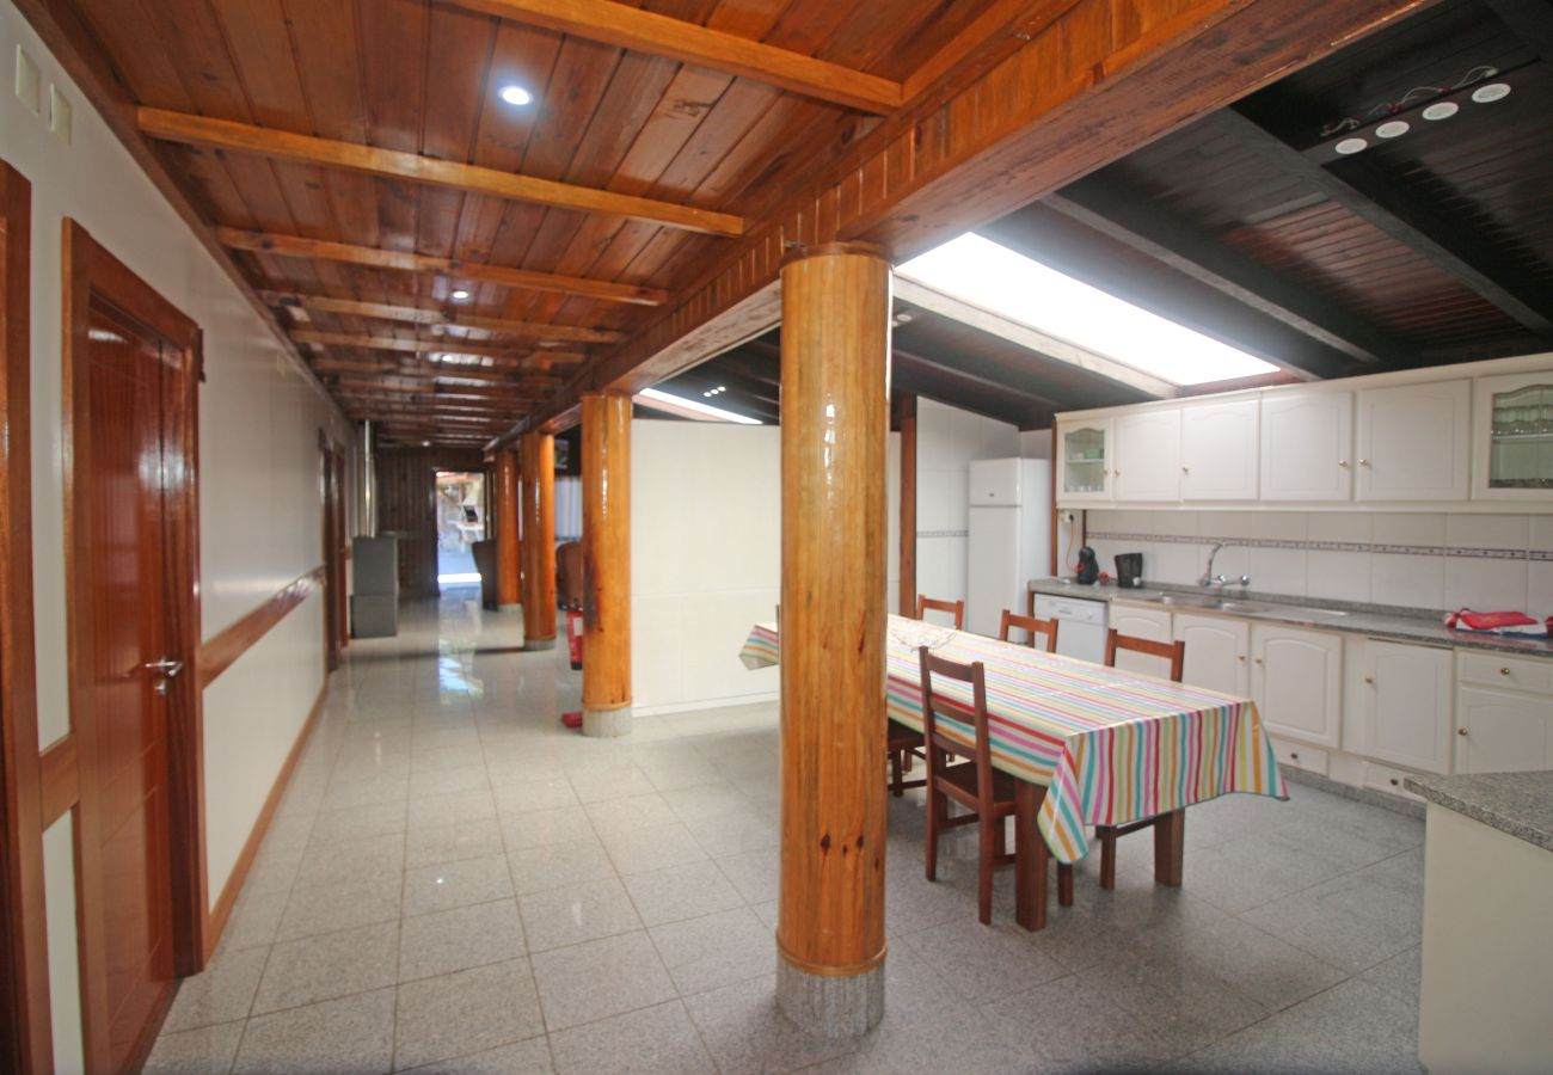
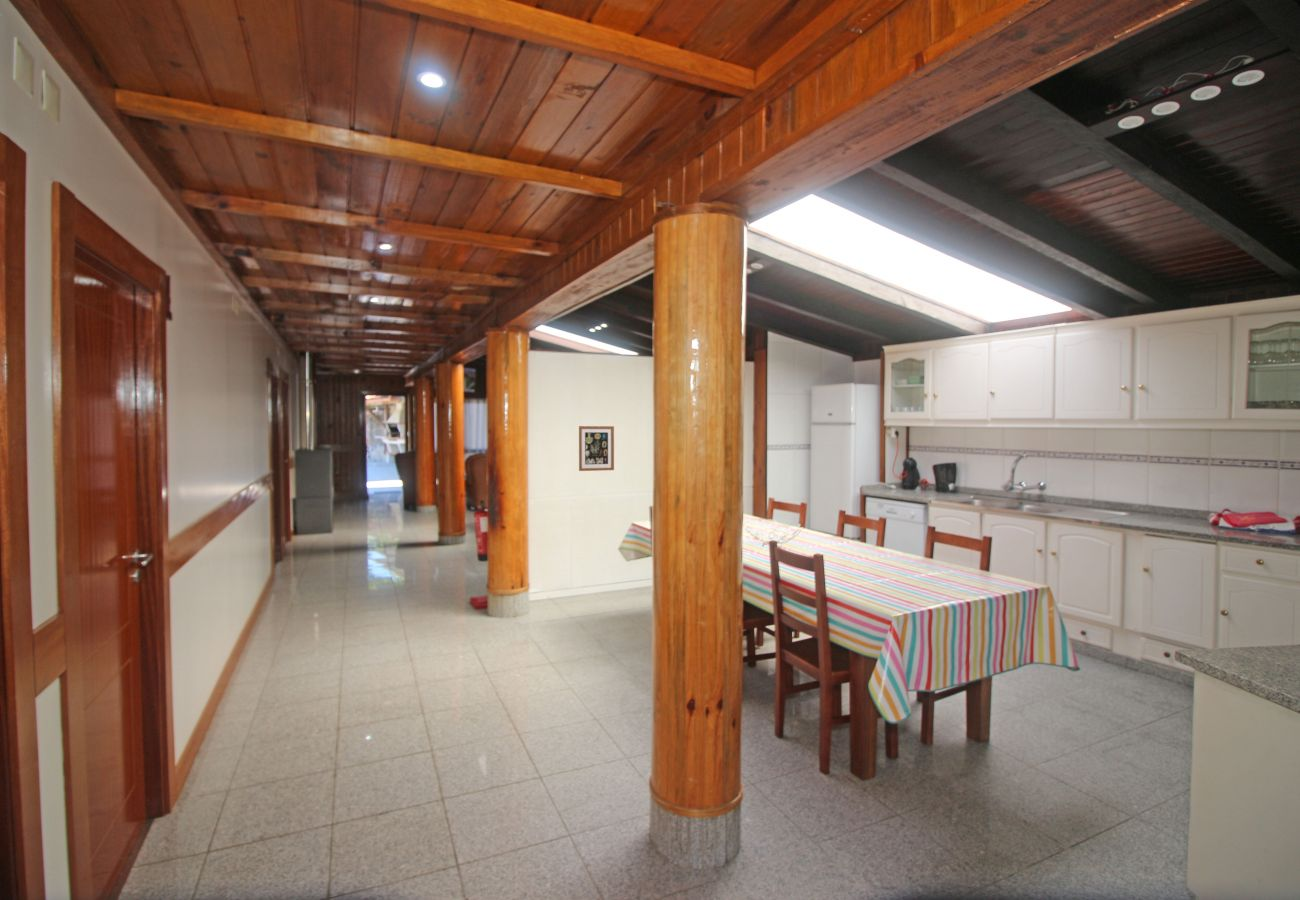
+ wall art (596, 448)
